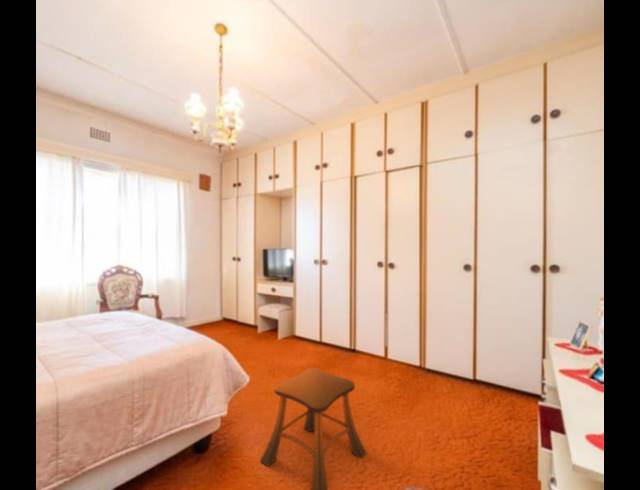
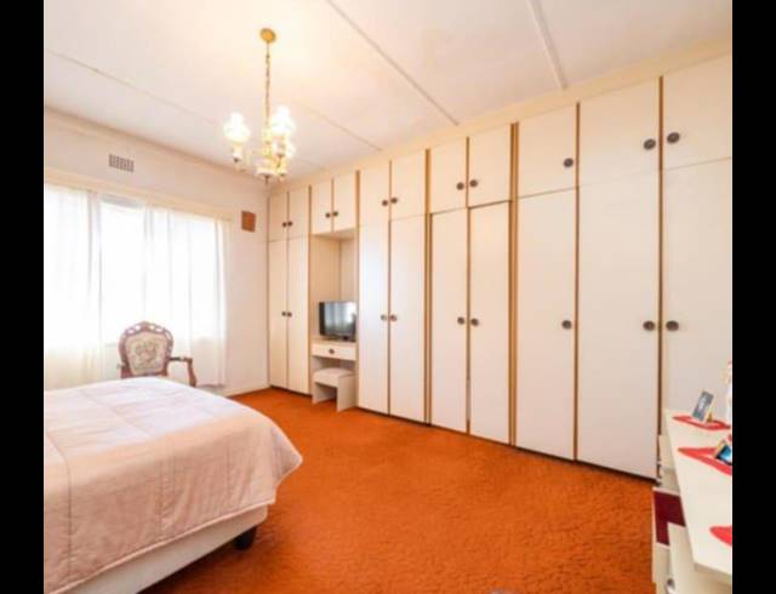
- stool (314, 419)
